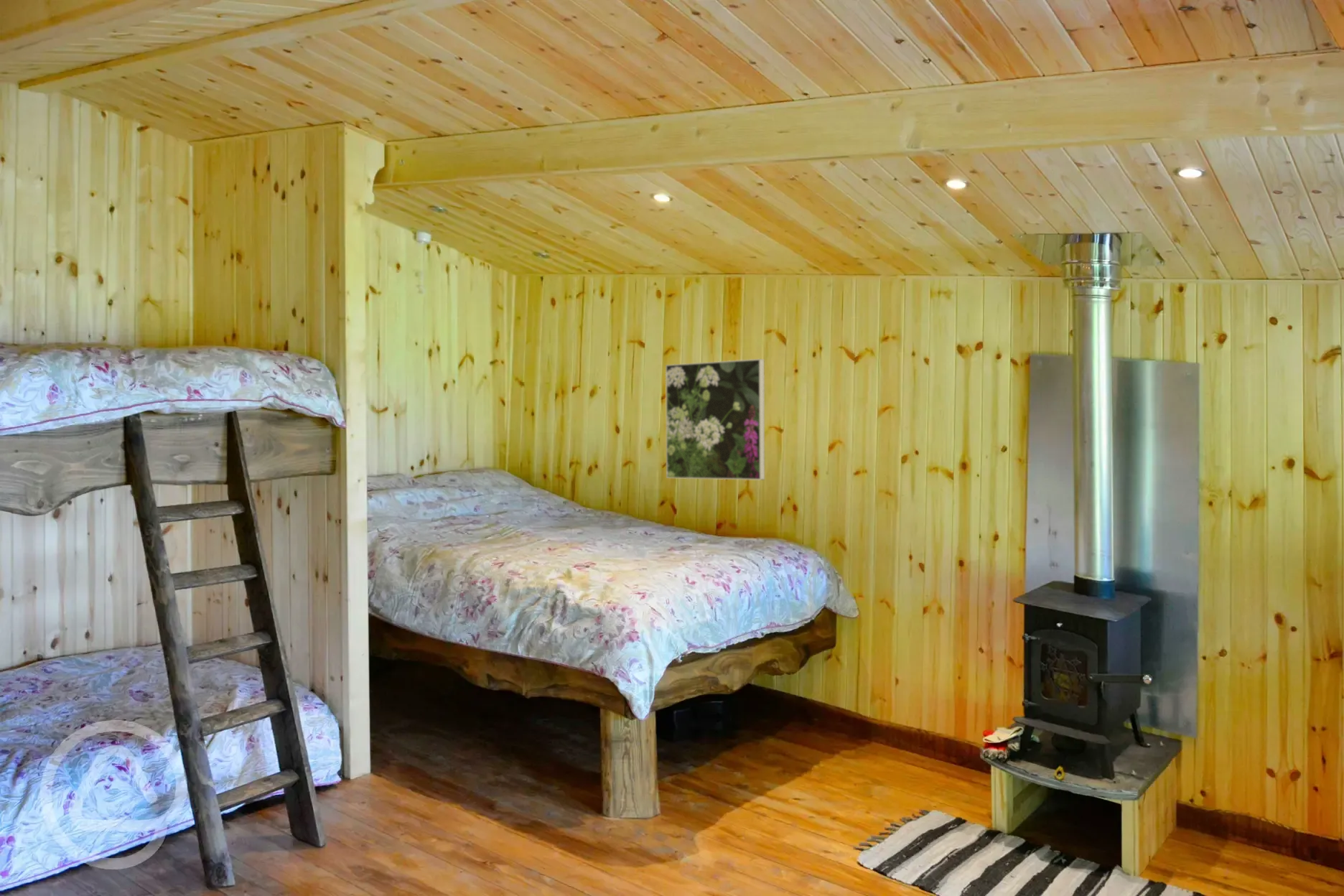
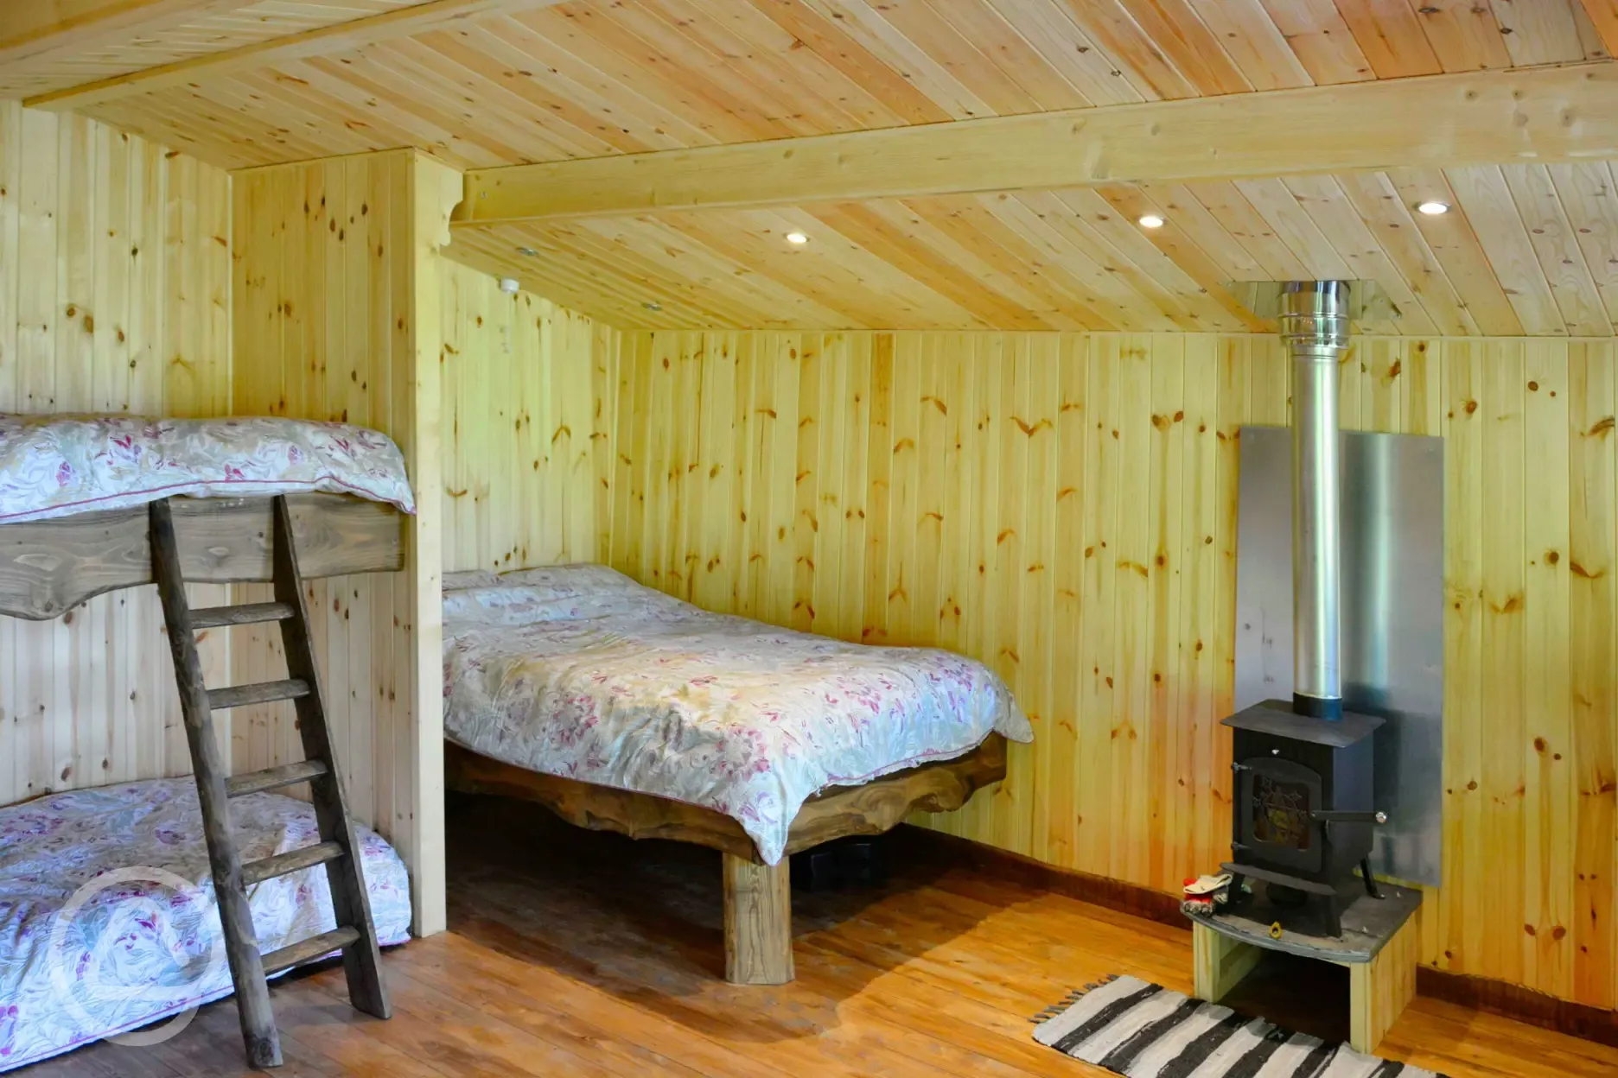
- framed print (714, 420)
